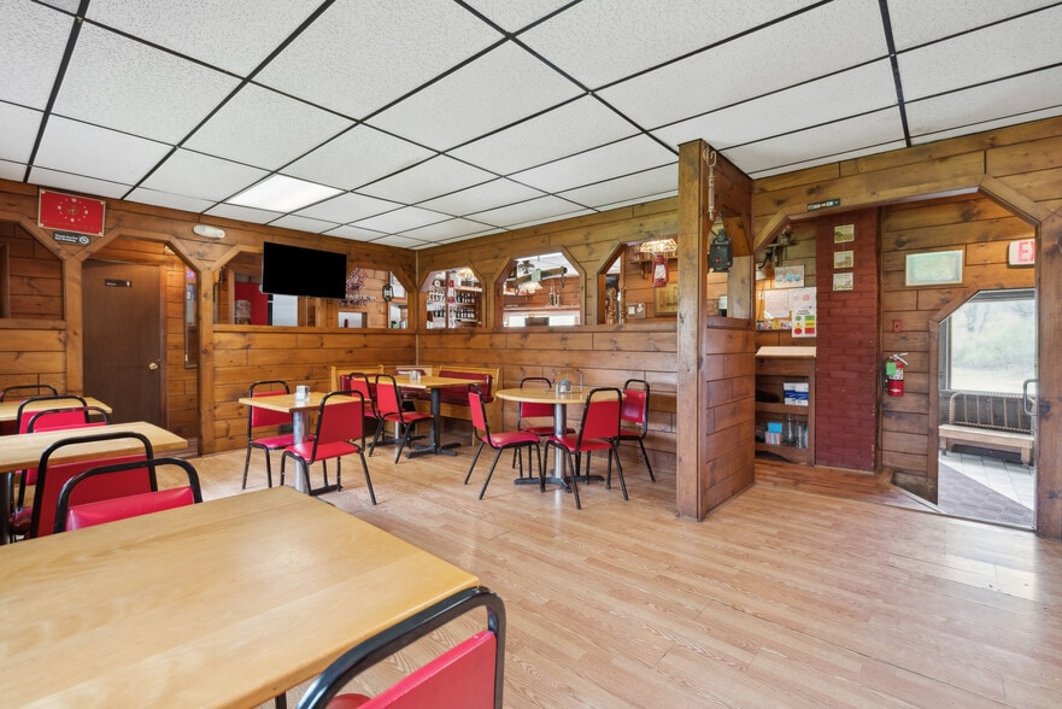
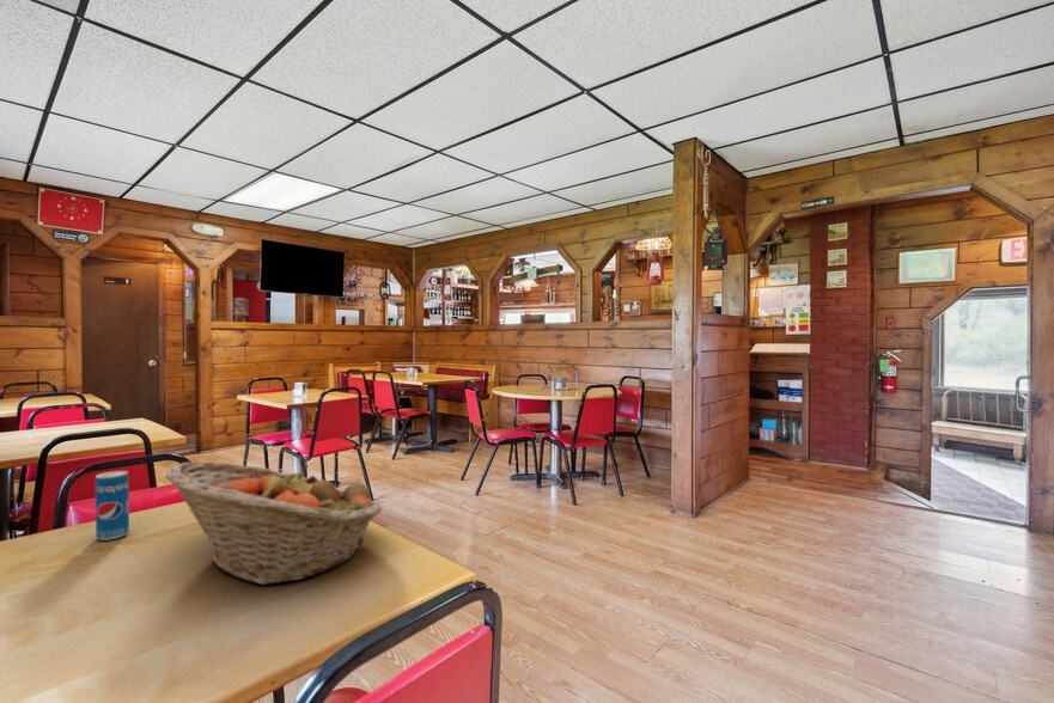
+ fruit basket (279, 506)
+ beverage can (112, 505)
